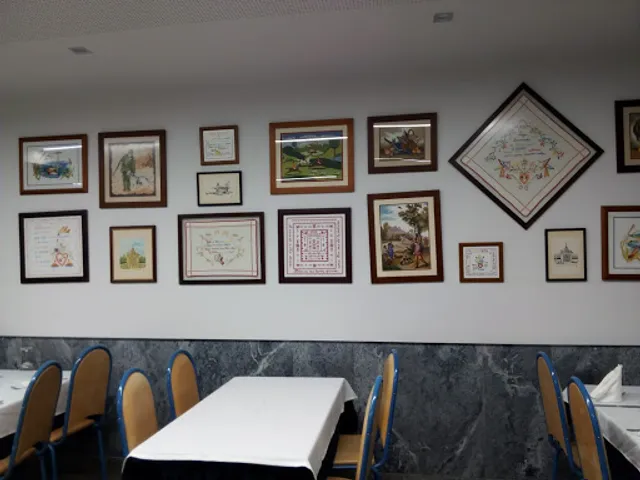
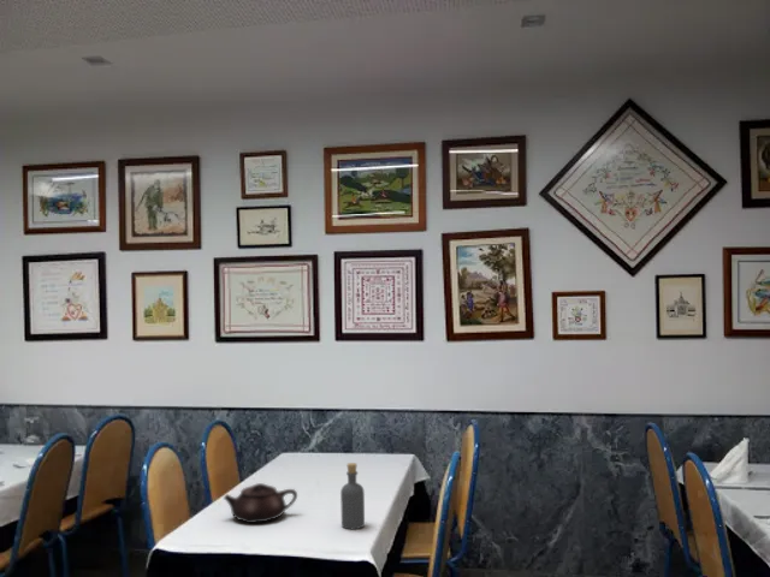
+ bottle (353, 494)
+ teapot (260, 500)
